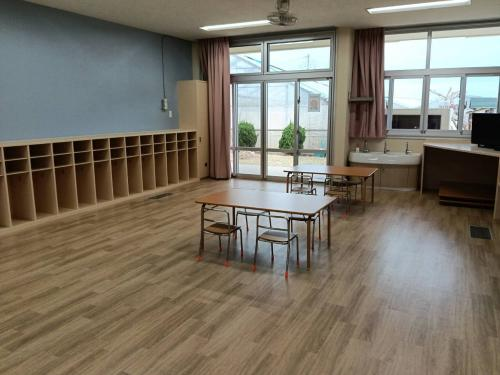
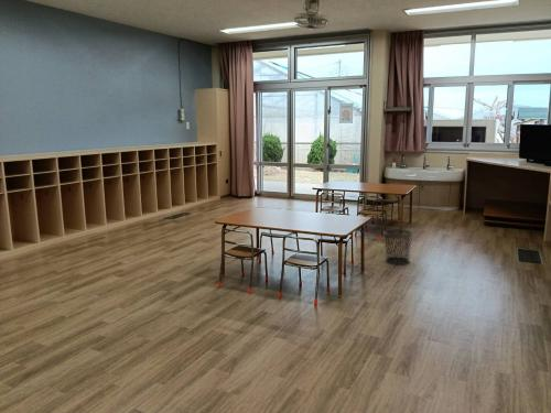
+ waste bin (397, 247)
